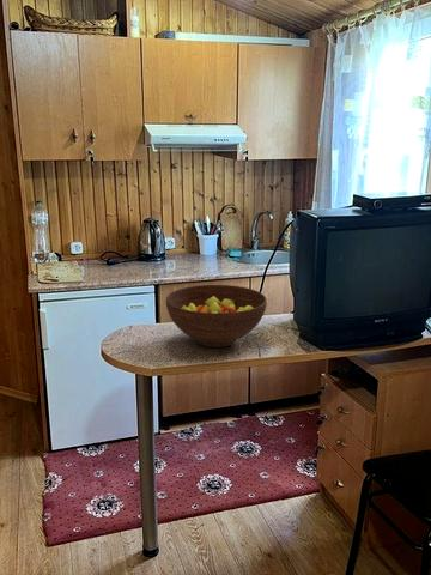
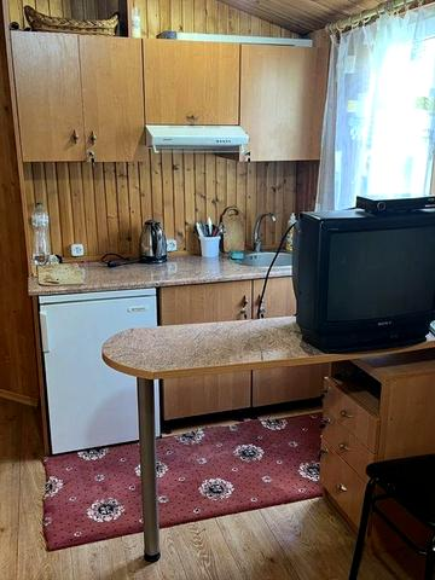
- fruit bowl (216, 320)
